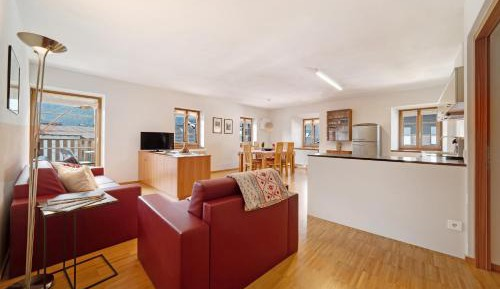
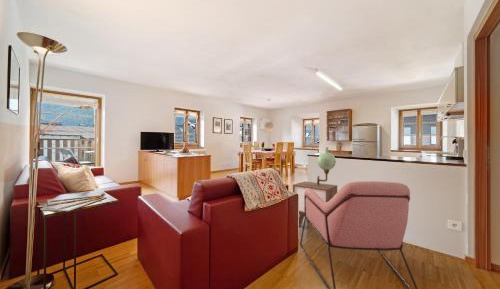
+ armchair (353, 221)
+ nightstand (321, 198)
+ wall lamp (326, 166)
